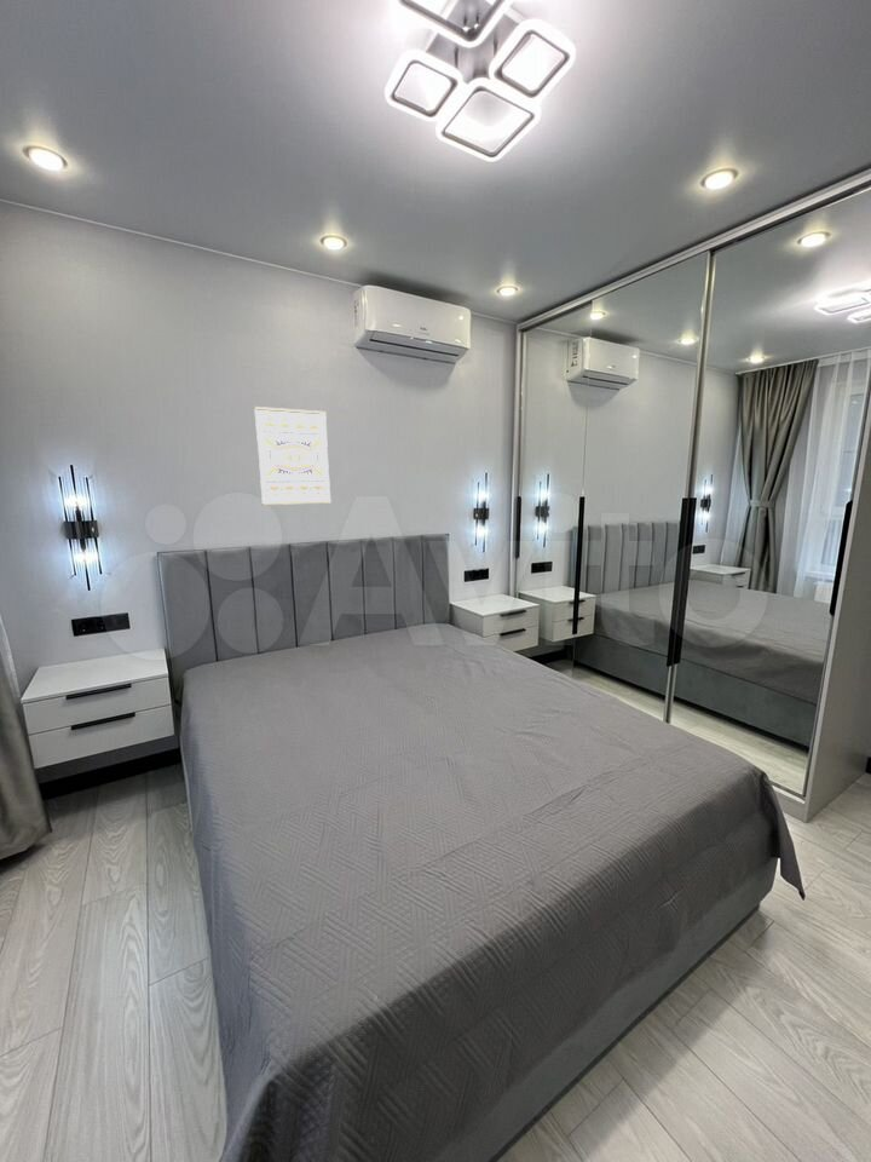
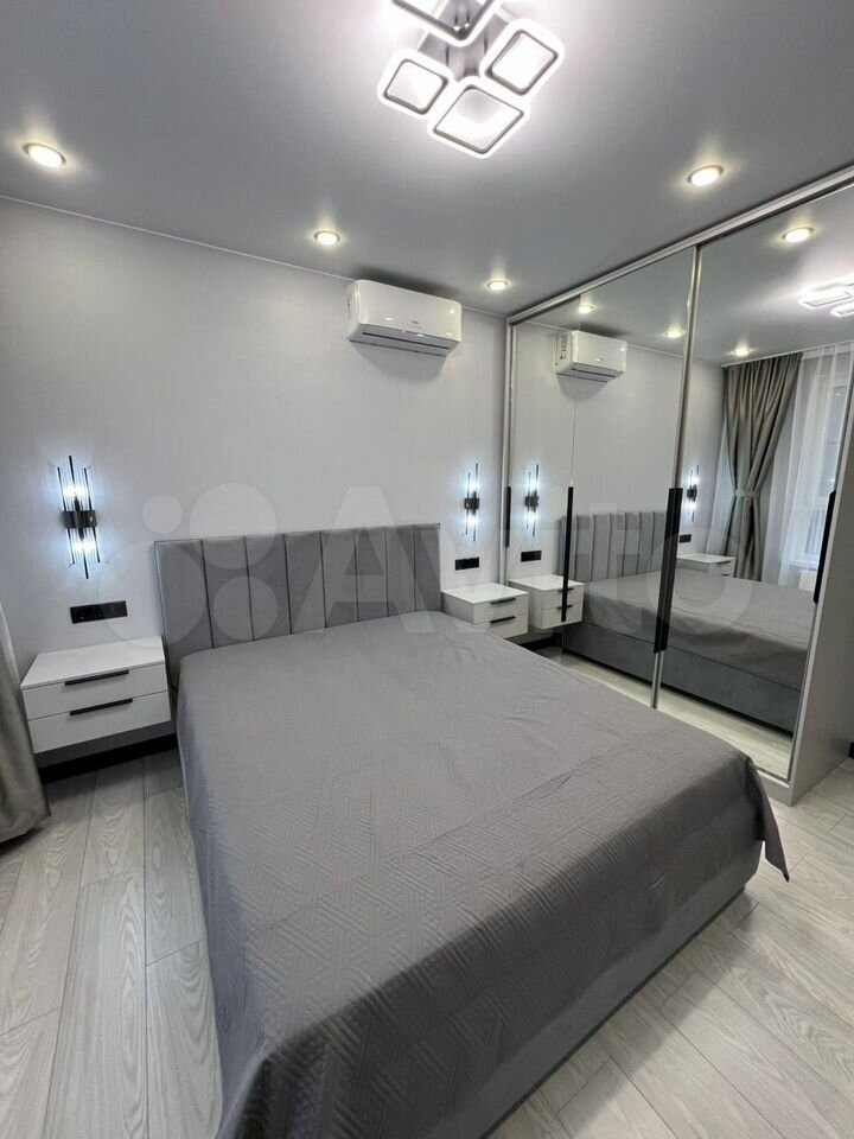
- wall art (294, 456)
